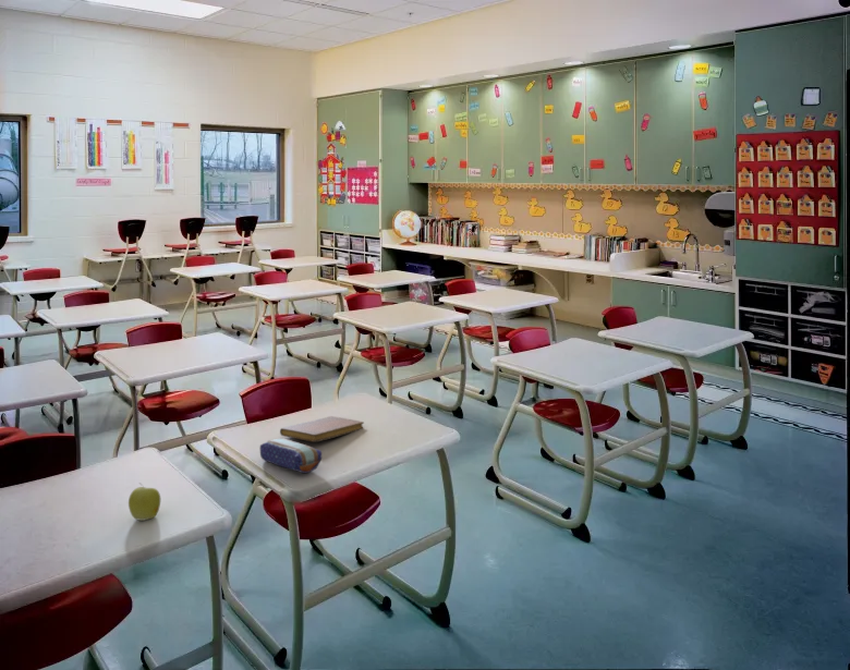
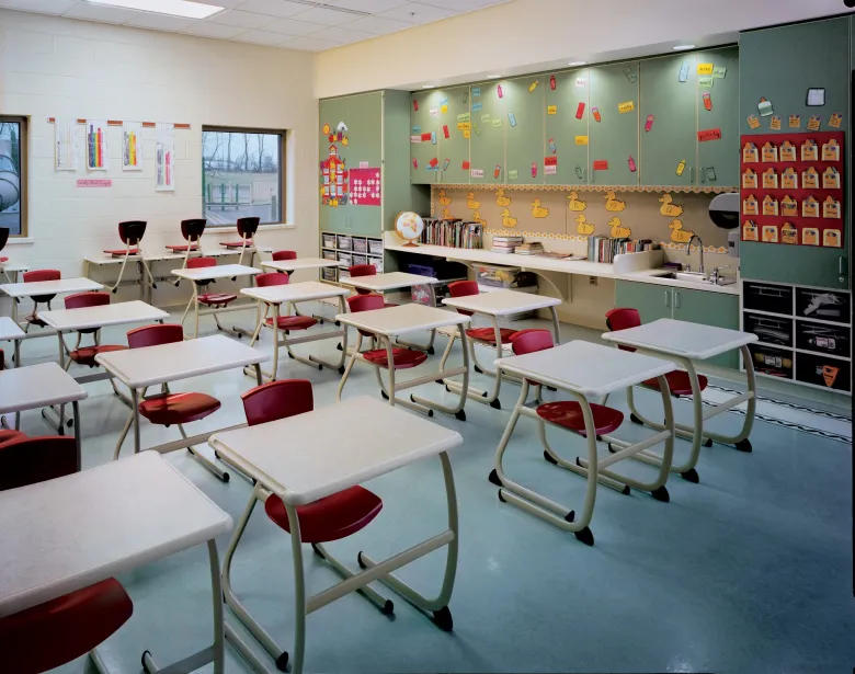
- apple (145, 499)
- pencil case (290, 453)
- notebook (323, 428)
